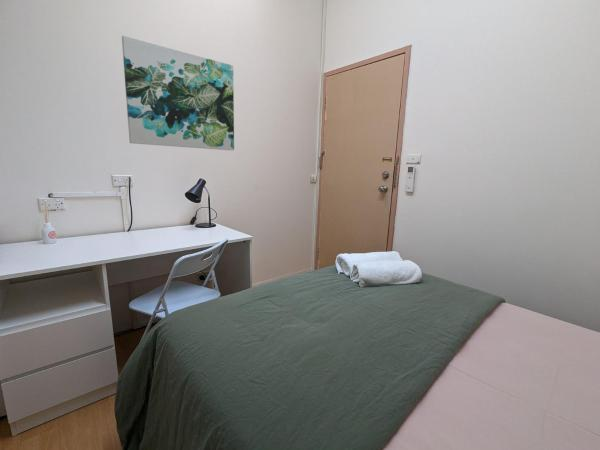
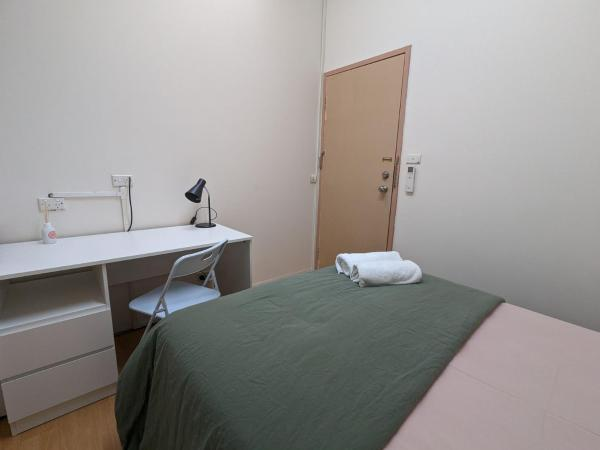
- wall art (185, 101)
